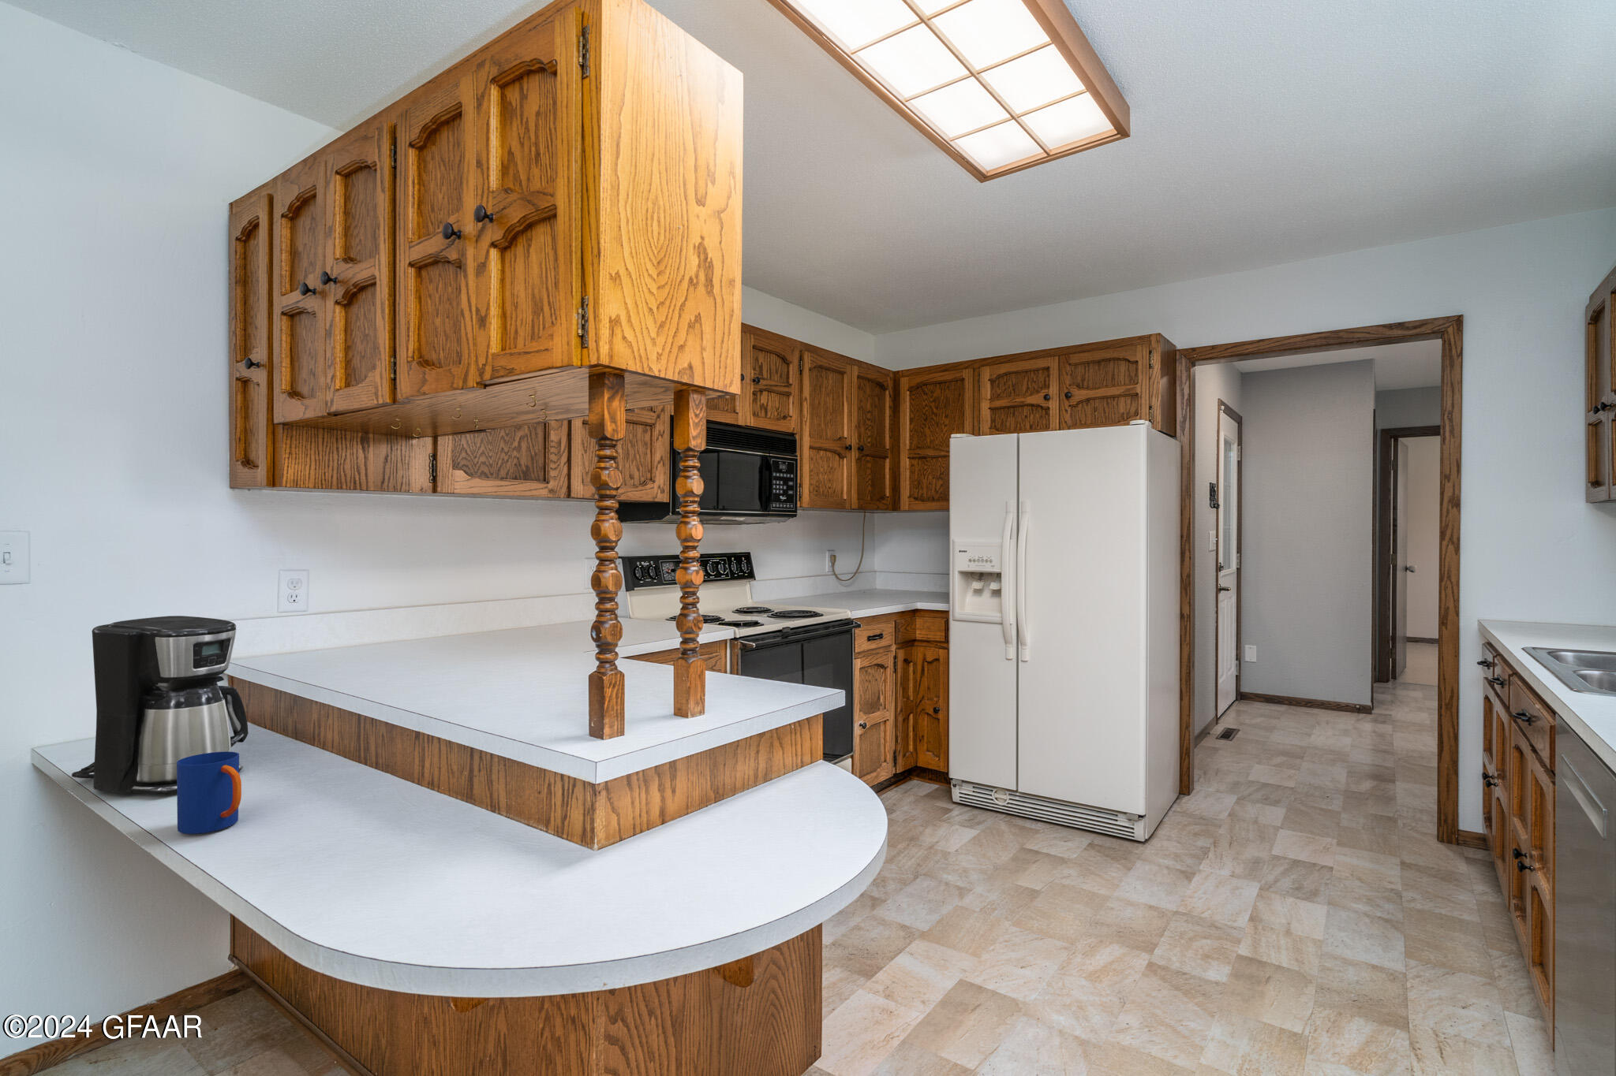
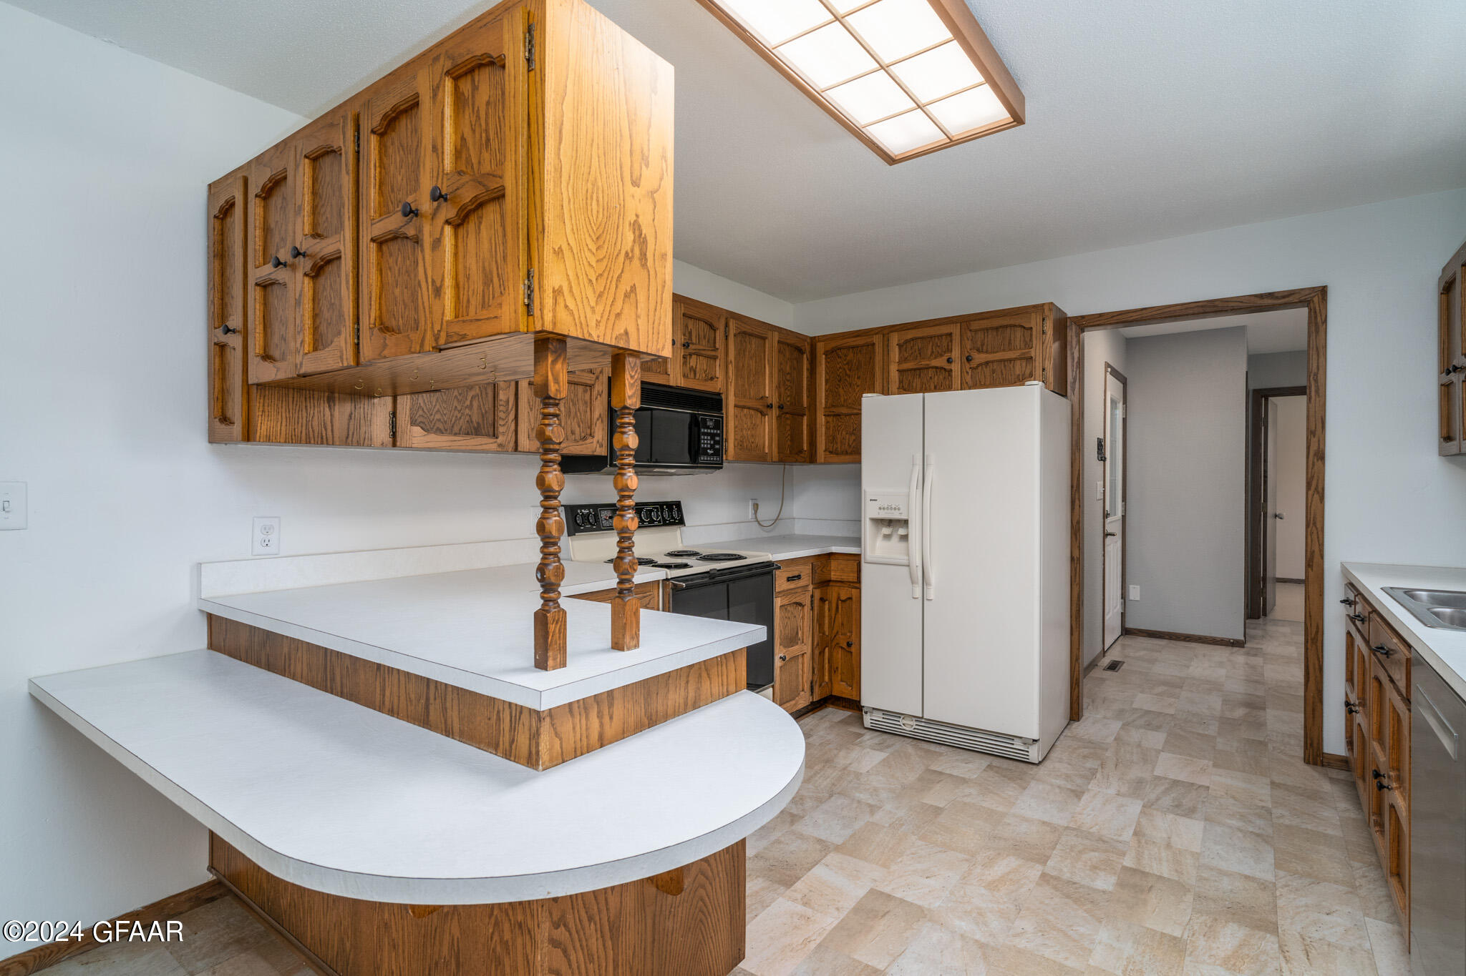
- mug (215, 793)
- coffee maker (169, 697)
